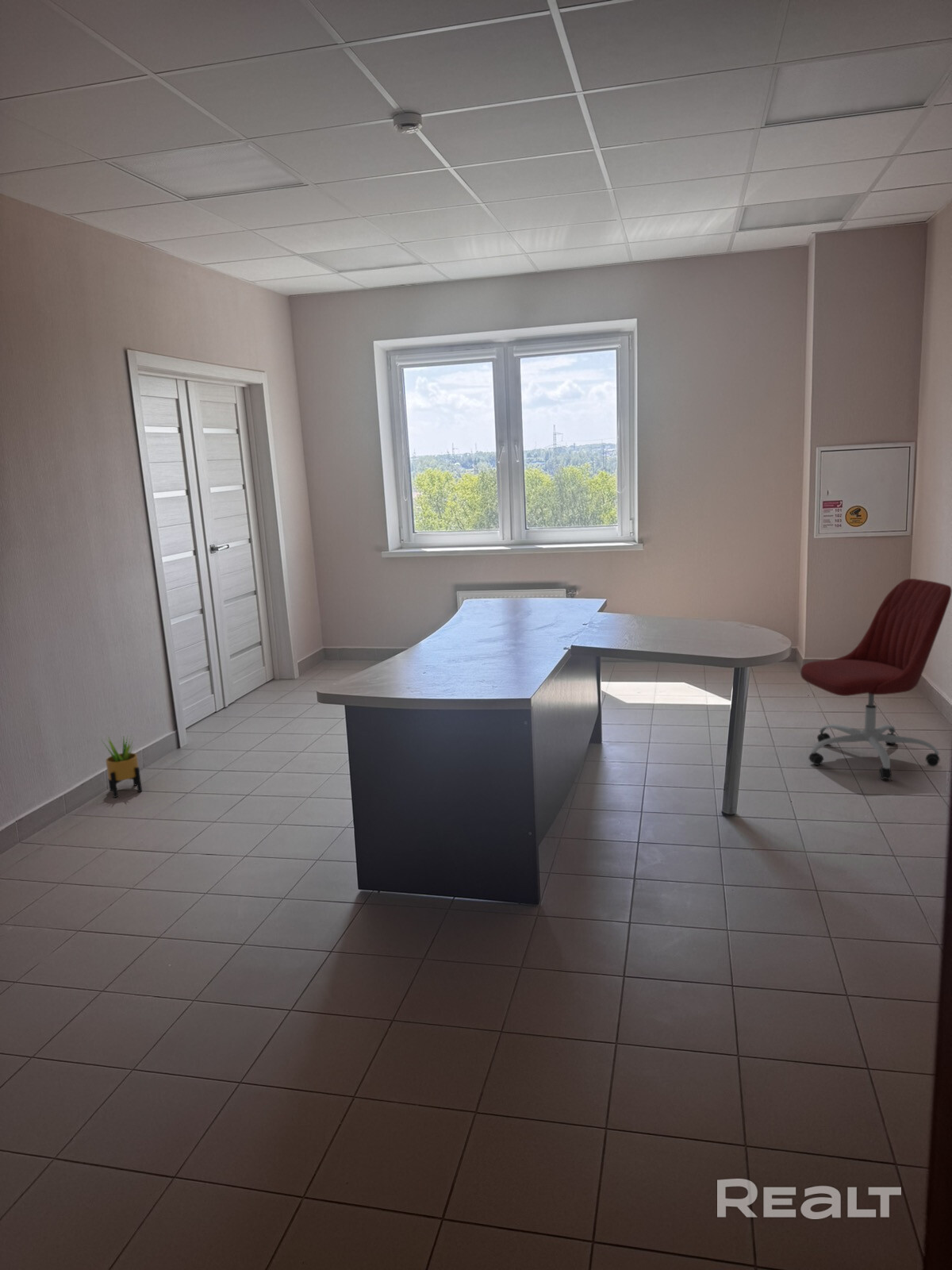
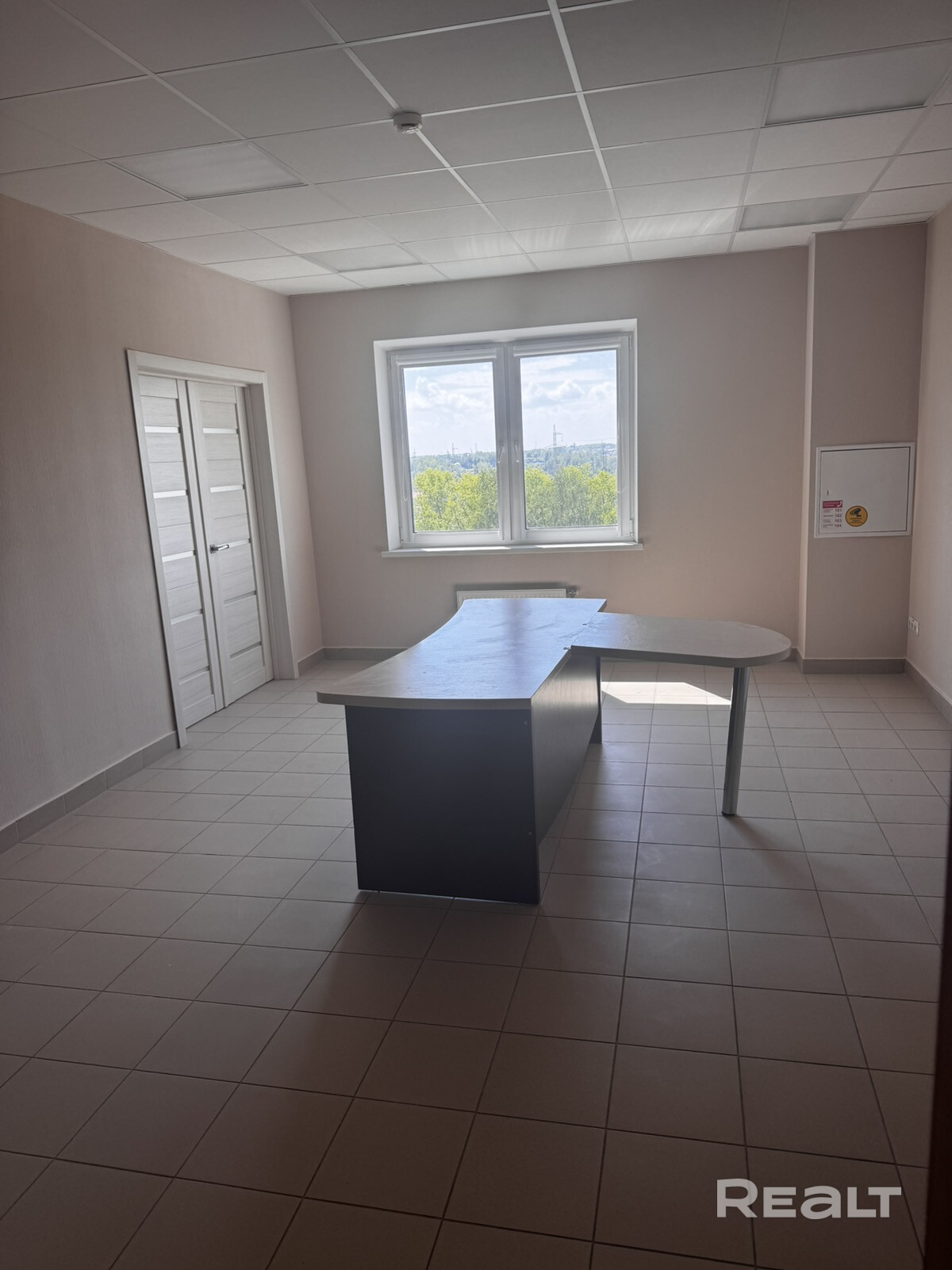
- potted plant (122, 762)
- office chair (871, 673)
